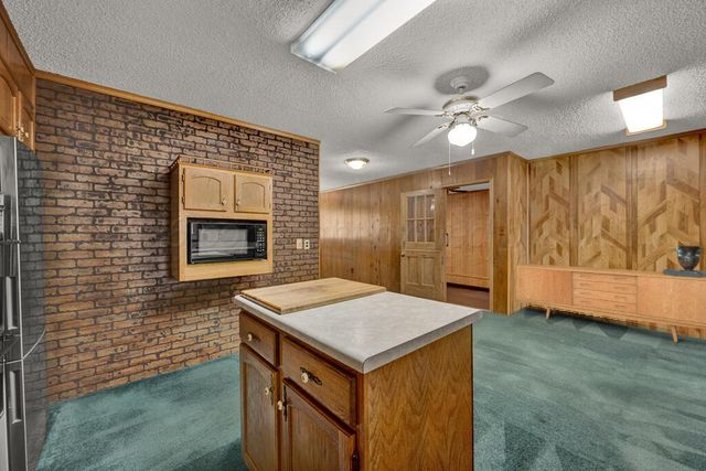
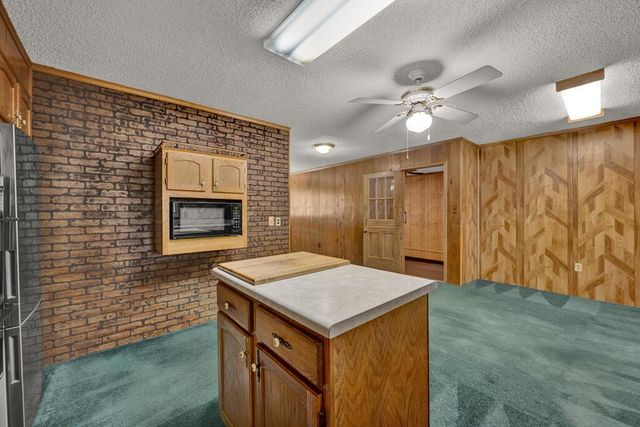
- sideboard (605, 298)
- decorative urn (686, 260)
